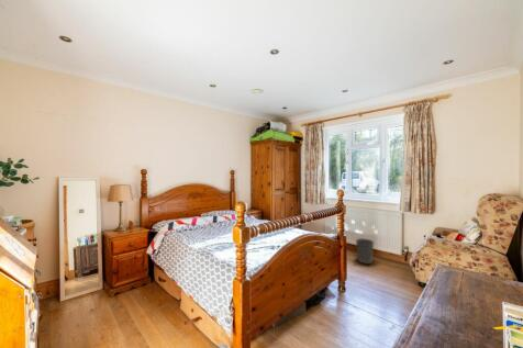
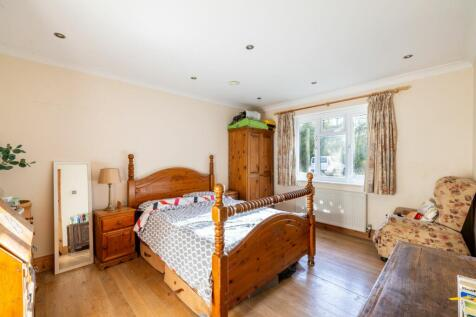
- wastebasket (364, 250)
